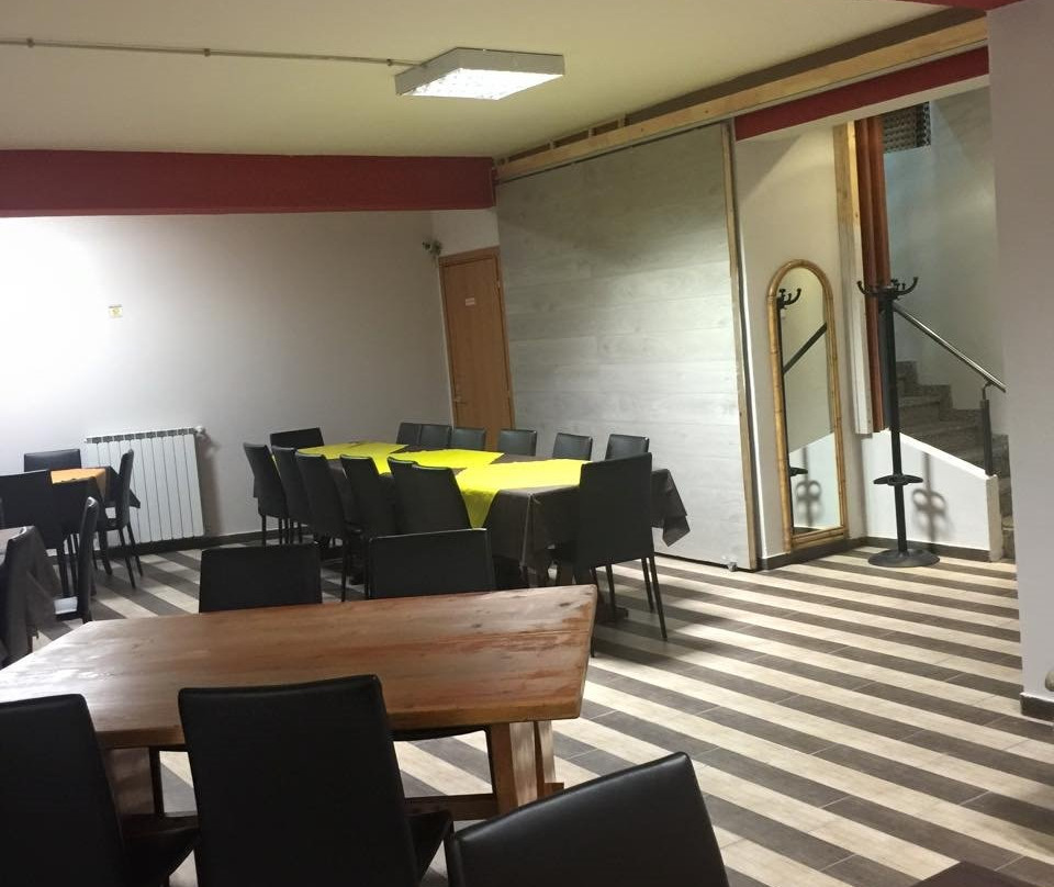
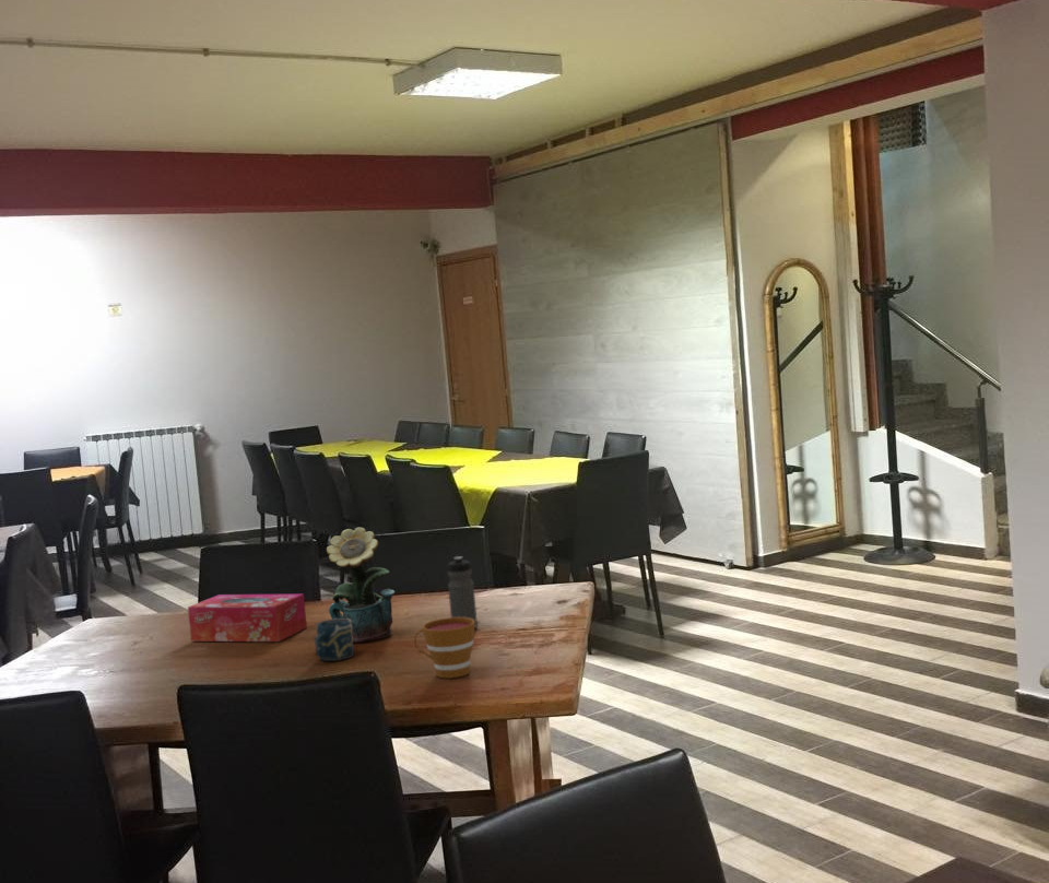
+ cup (446, 648)
+ tissue box (247, 617)
+ water bottle (461, 592)
+ potted flower (360, 582)
+ cup (331, 640)
